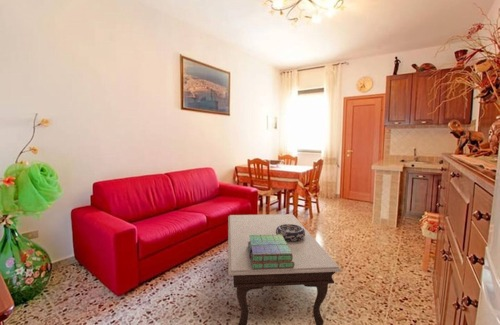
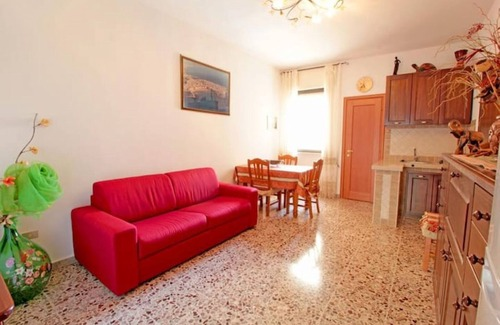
- decorative bowl (290, 232)
- coffee table (271, 268)
- stack of books (268, 249)
